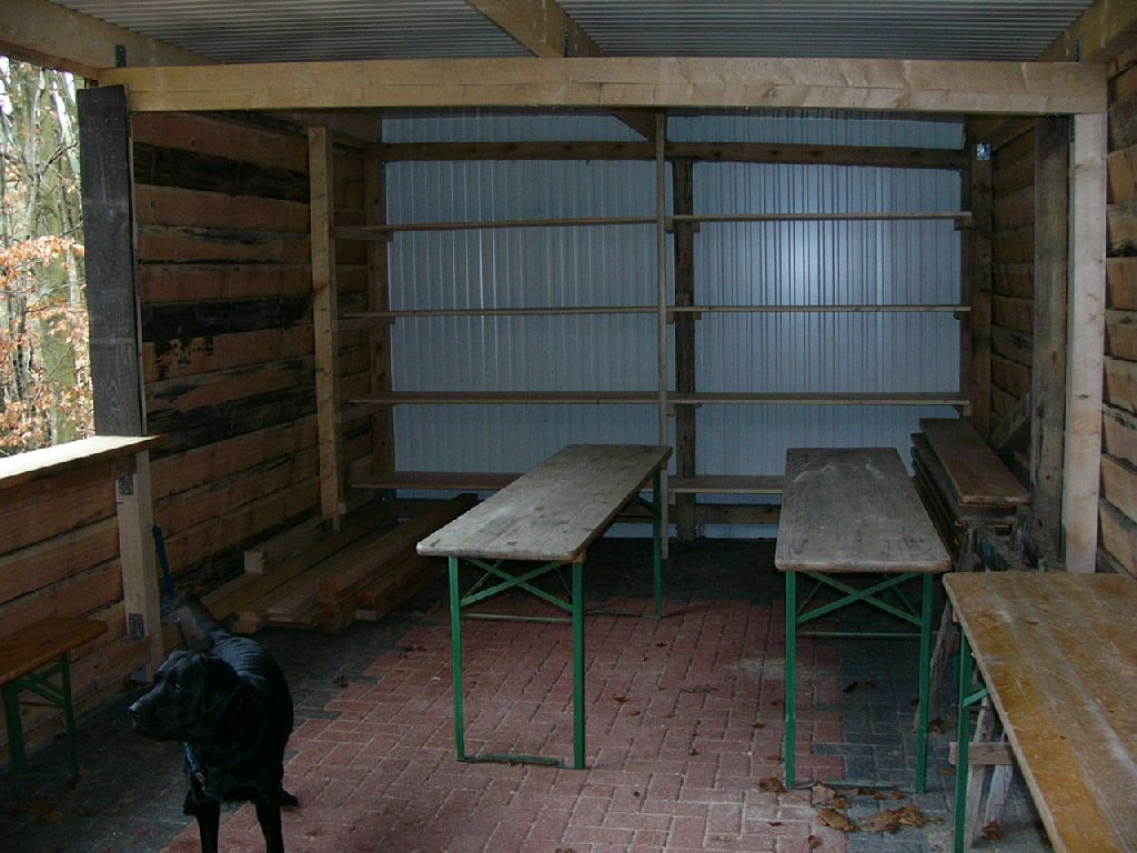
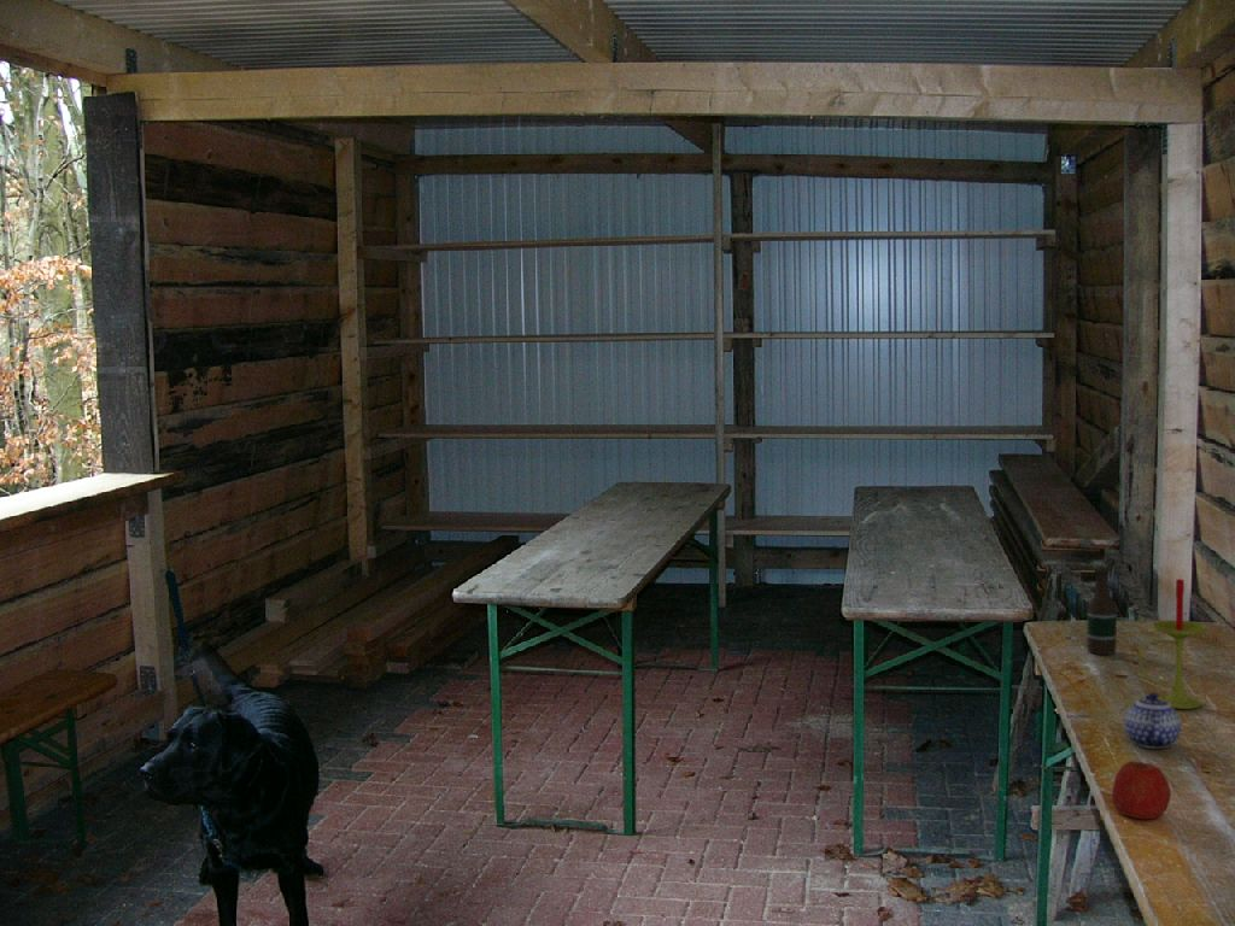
+ teapot (1152, 719)
+ candle (1177, 639)
+ beer bottle (1101, 609)
+ apple (1140, 787)
